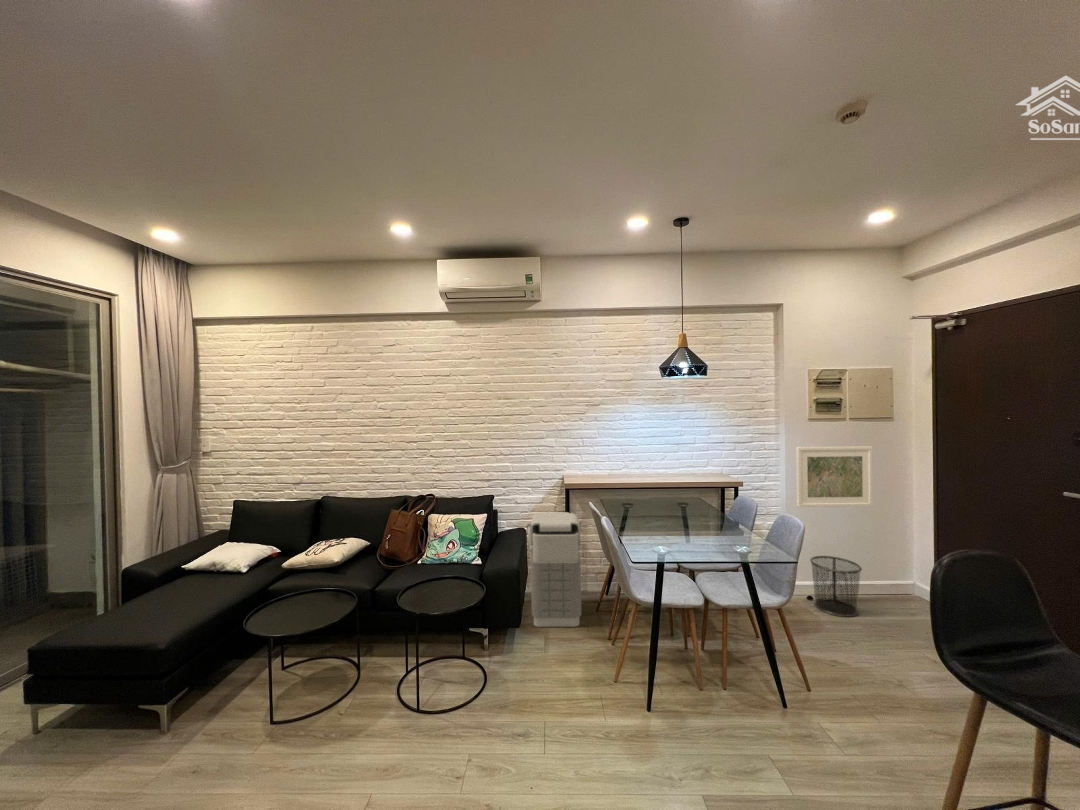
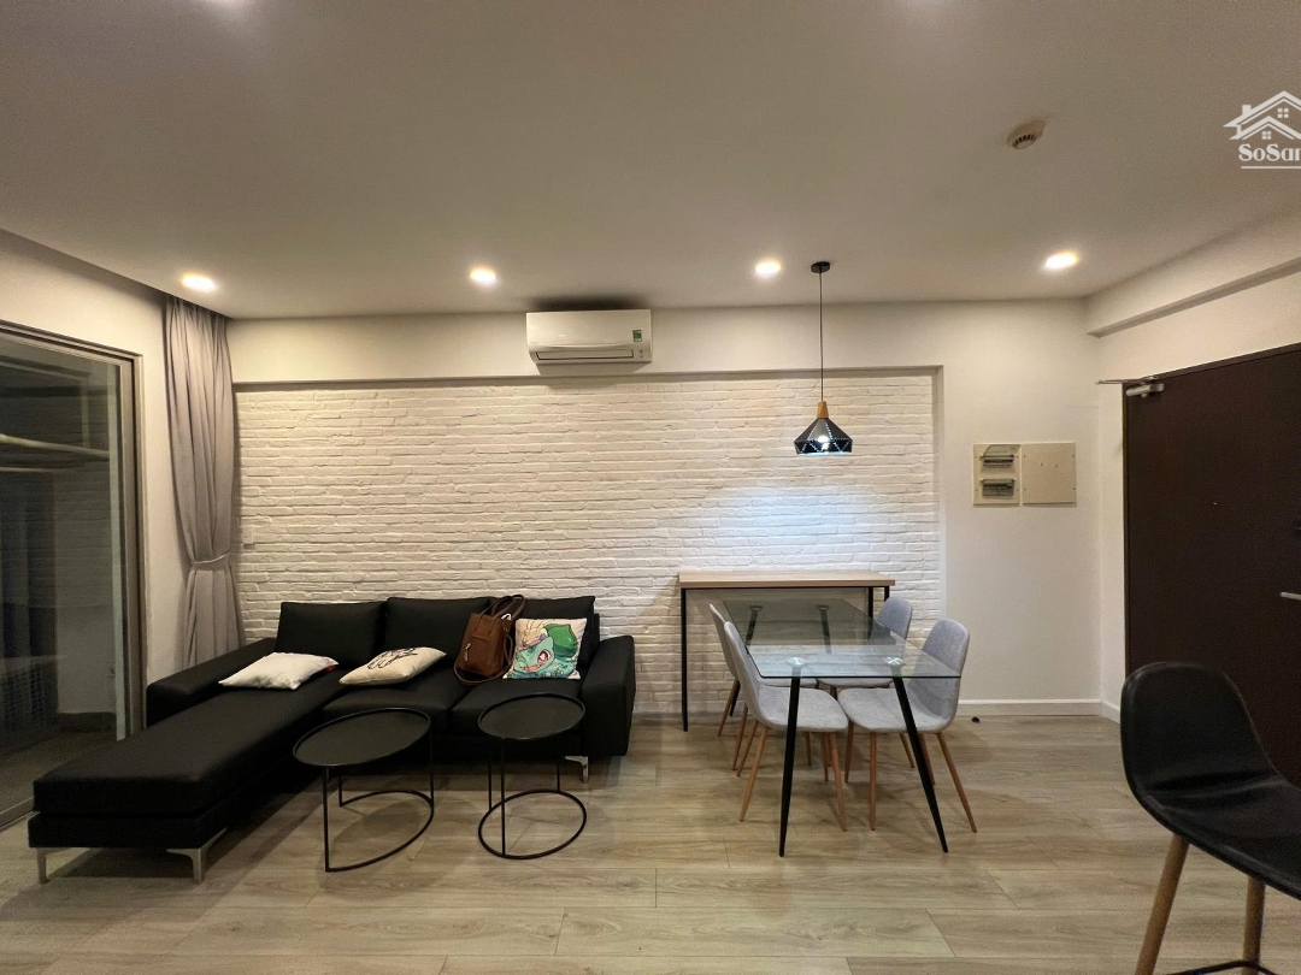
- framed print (834, 476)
- waste bin (835, 585)
- grenade (554, 566)
